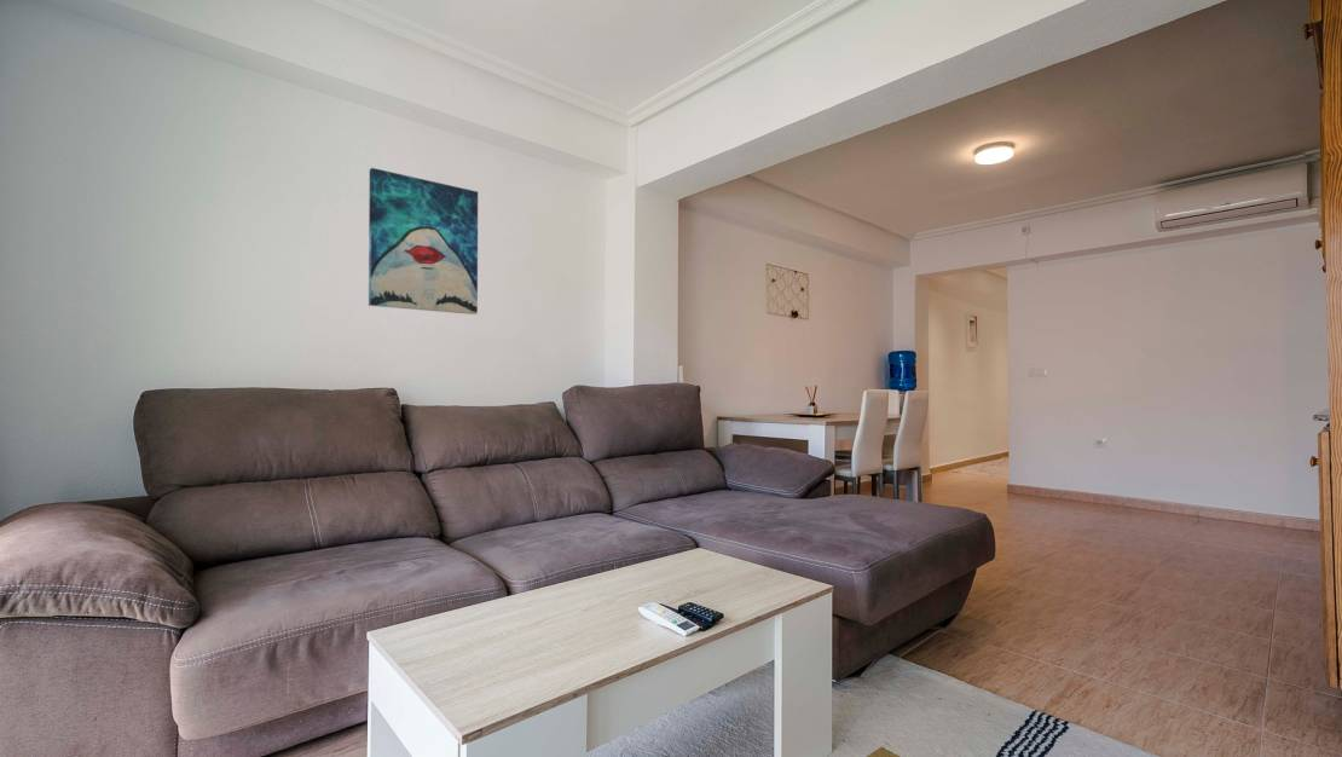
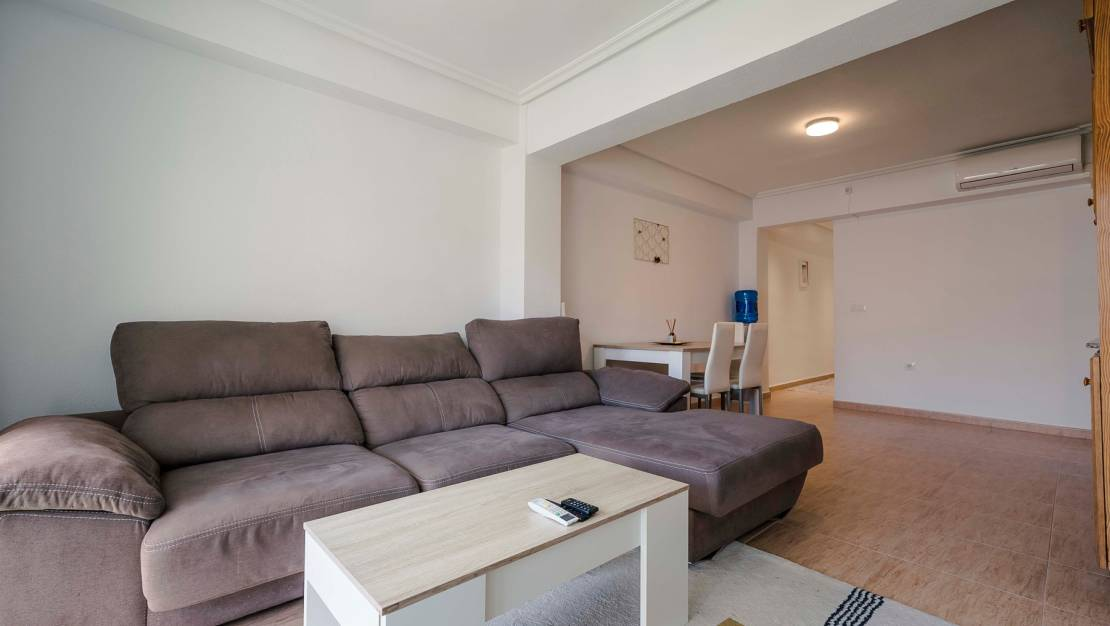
- wall art (426, 245)
